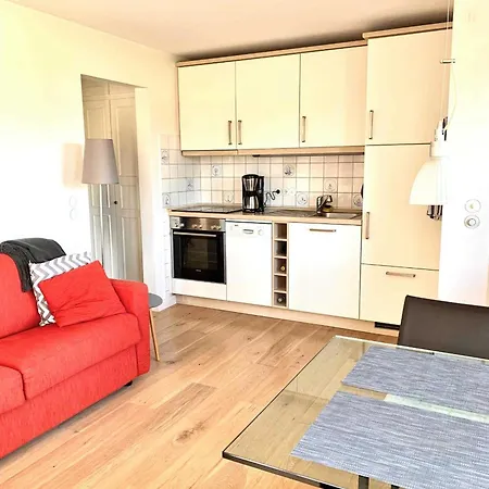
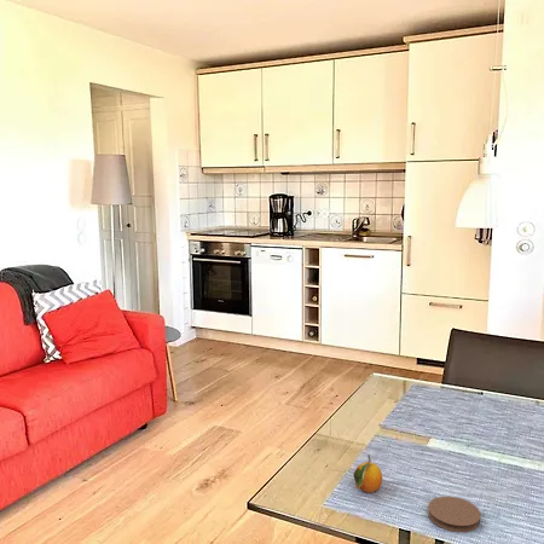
+ coaster (453, 513)
+ fruit (364, 475)
